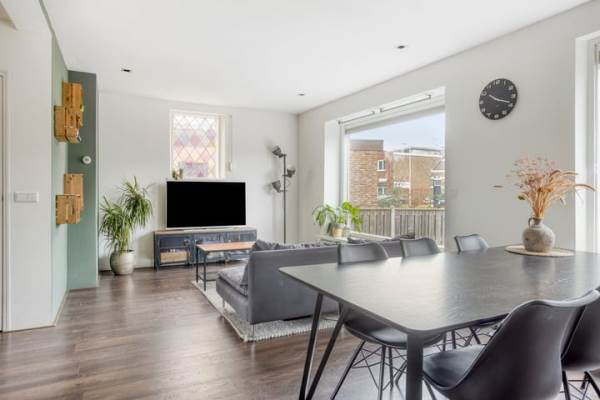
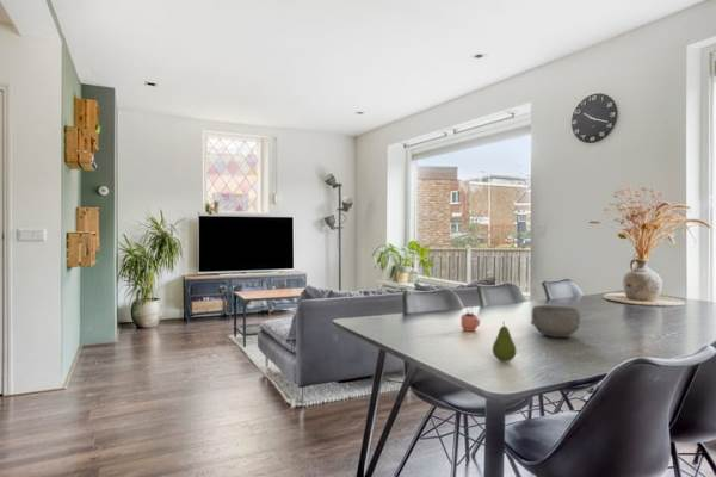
+ fruit (504, 340)
+ cocoa (470, 316)
+ bowl (555, 321)
